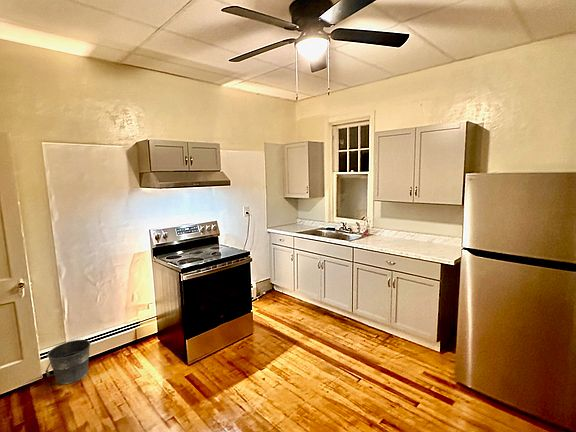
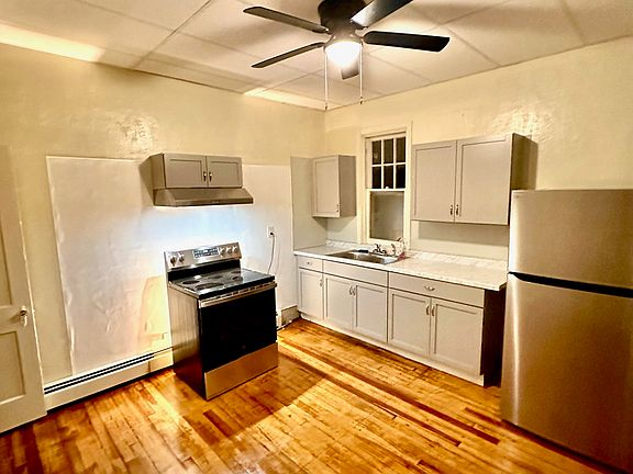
- bucket (69, 362)
